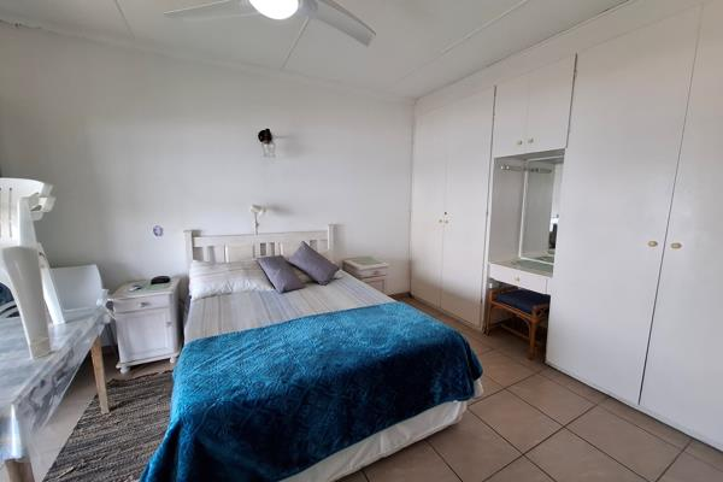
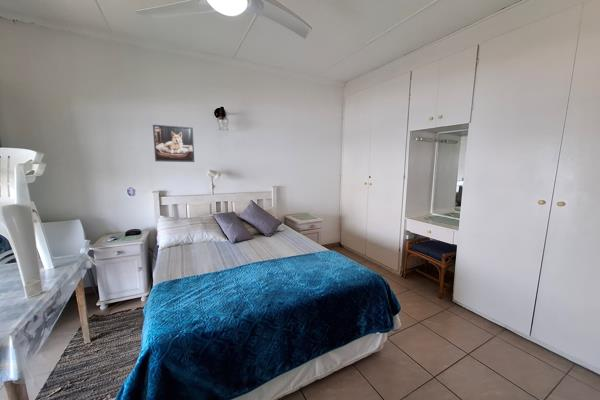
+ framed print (174, 144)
